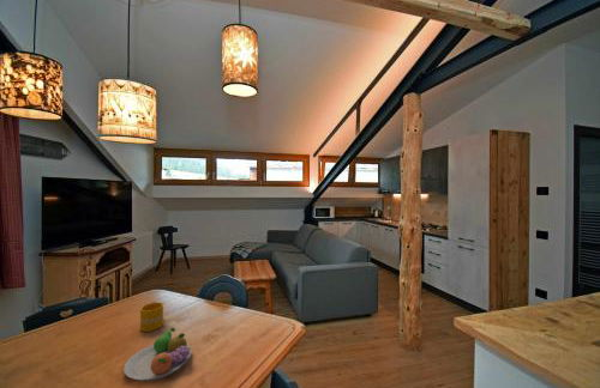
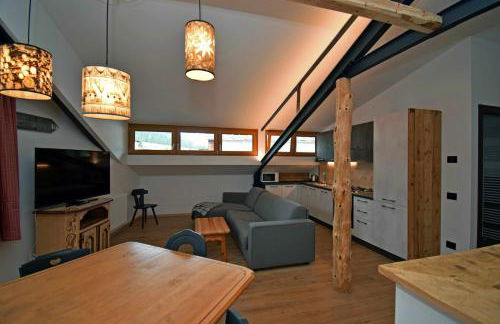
- mug (154, 314)
- fruit bowl (161, 351)
